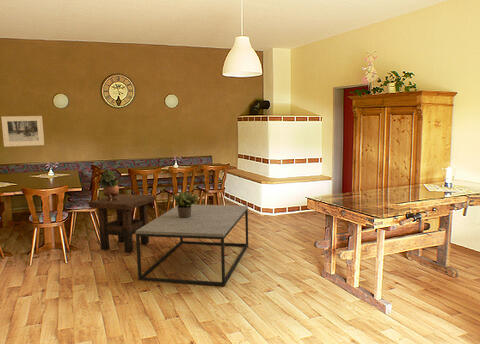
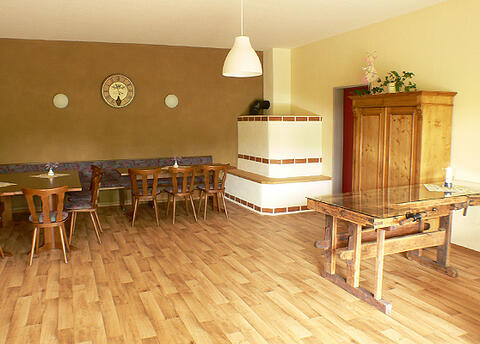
- potted plant (186, 202)
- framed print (23, 131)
- side table (124, 222)
- potted plant (108, 184)
- coffee table (198, 238)
